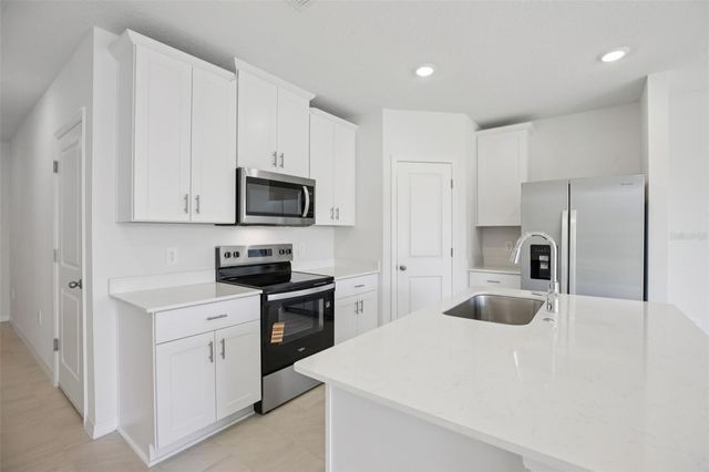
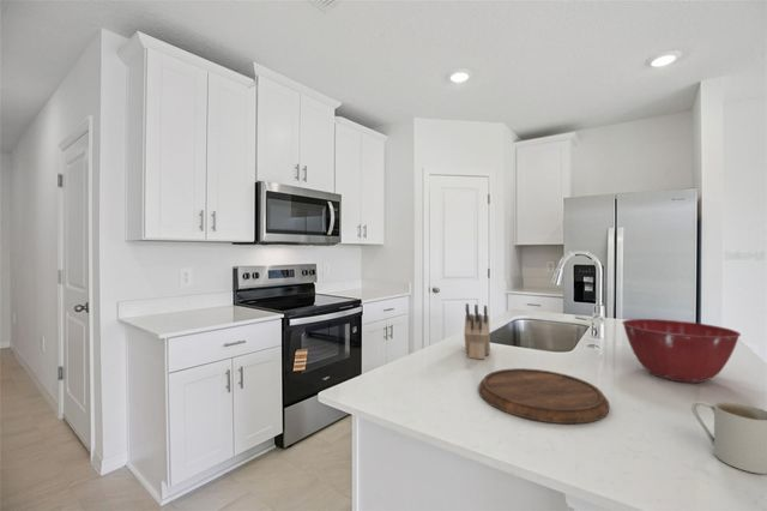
+ cutting board (539, 390)
+ mug (730, 431)
+ mixing bowl (676, 350)
+ knife block (477, 327)
